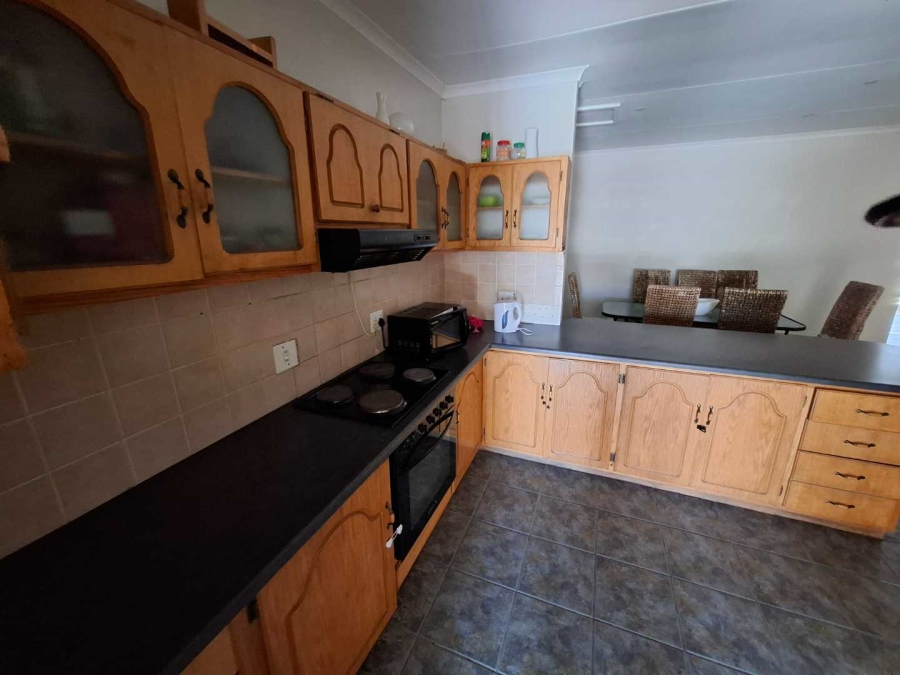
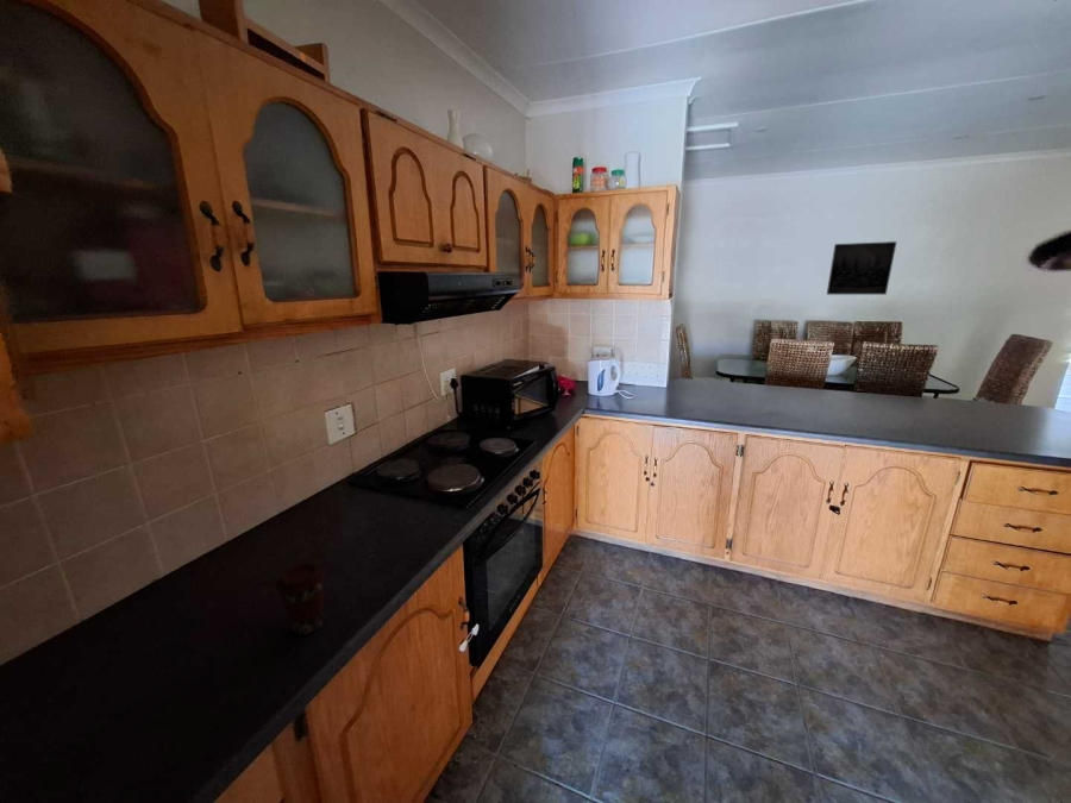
+ wall art (859, 269)
+ coffee cup (303, 598)
